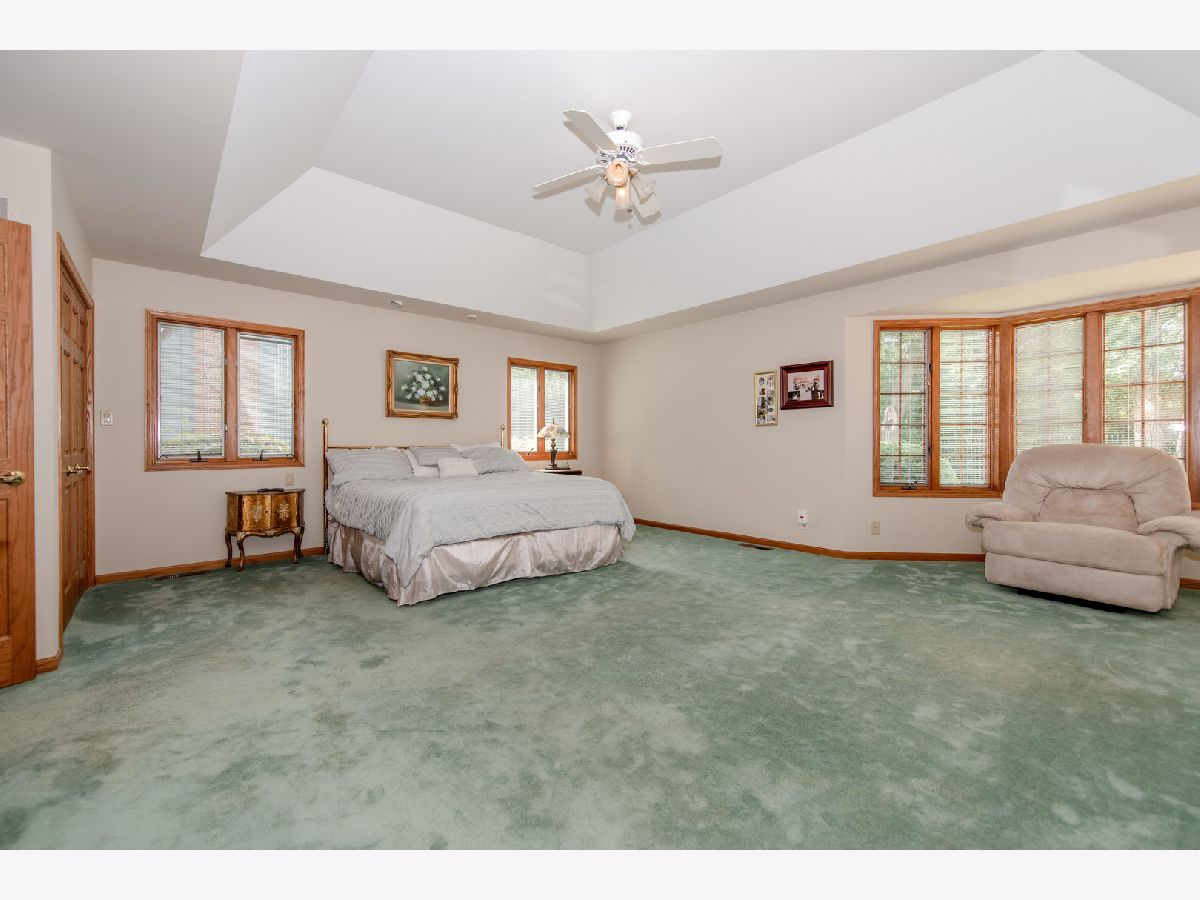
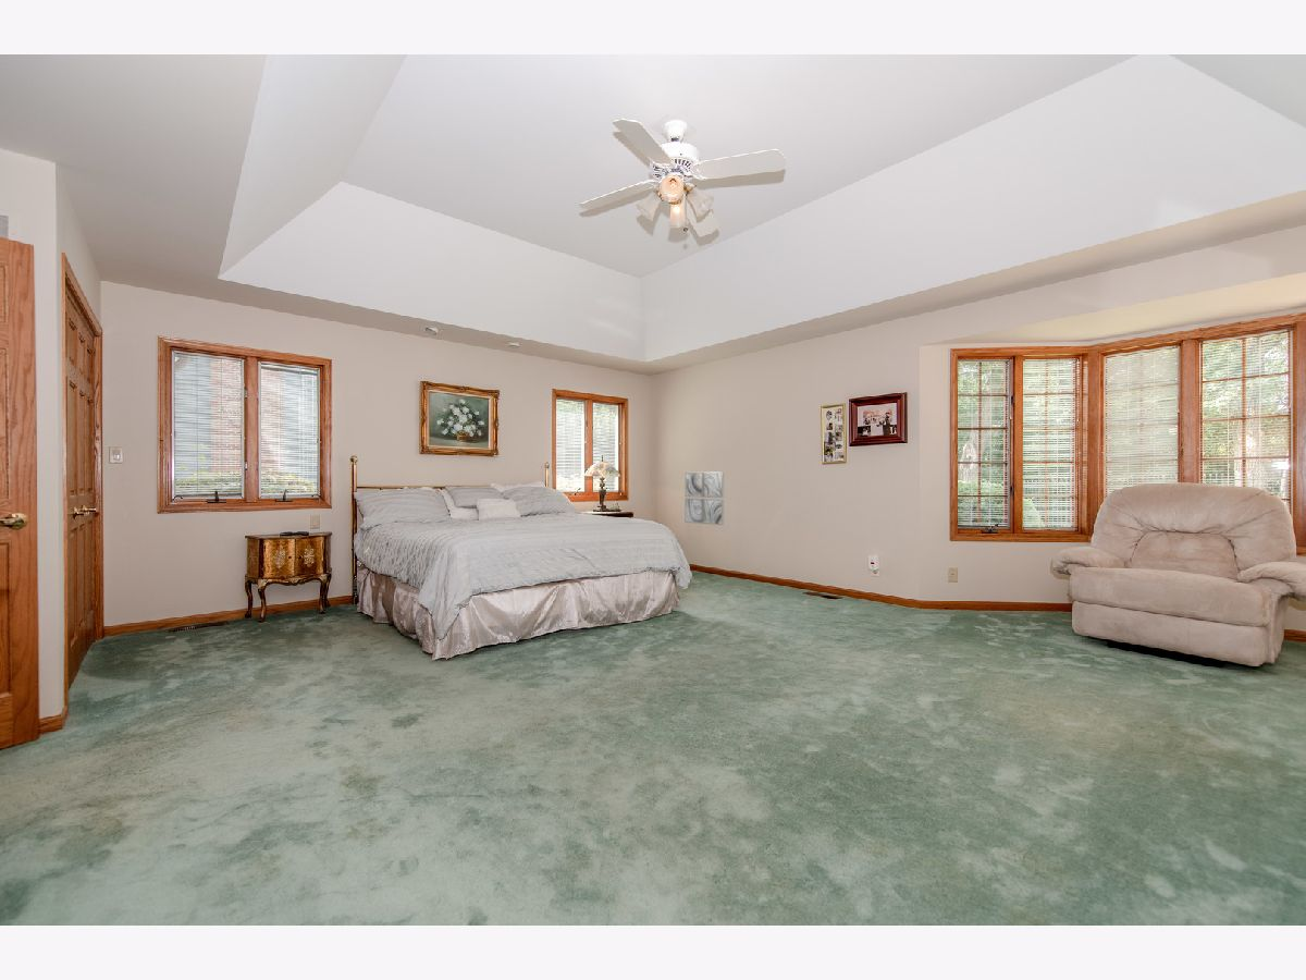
+ wall art (703, 497)
